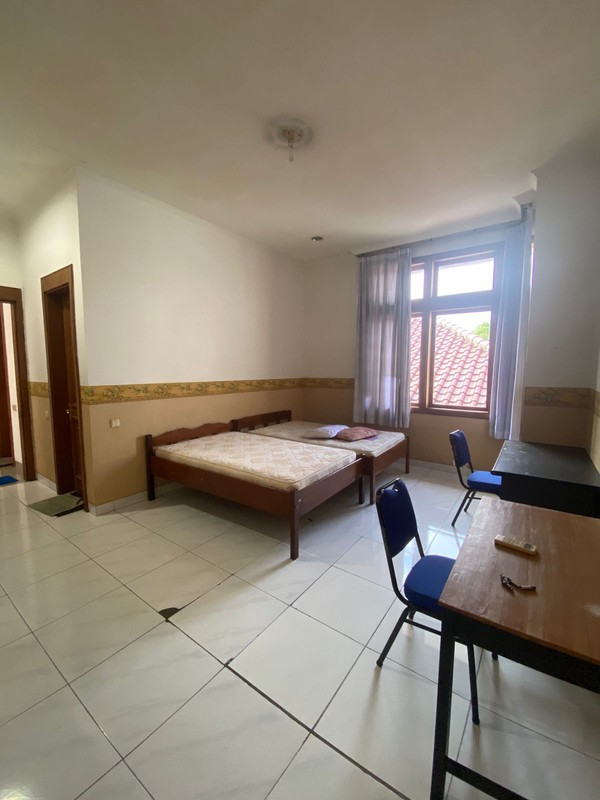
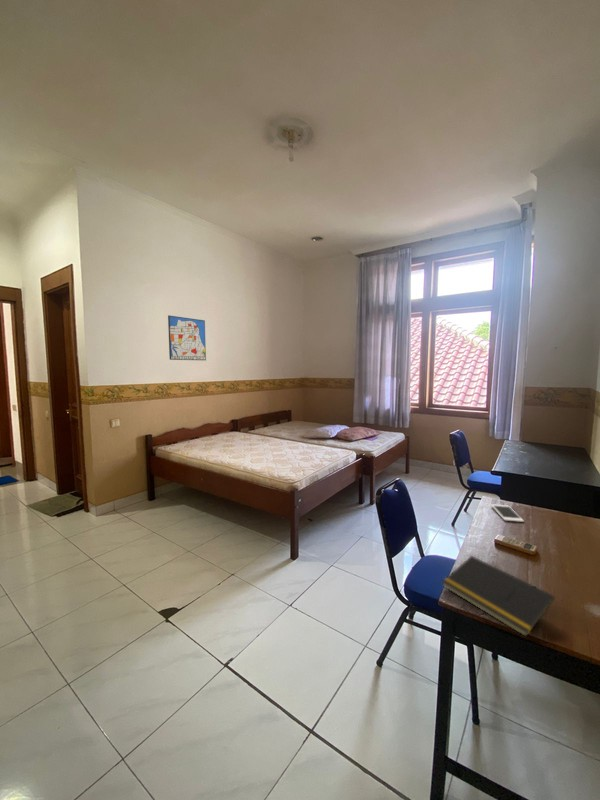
+ cell phone (506, 512)
+ notepad (495, 590)
+ wall art (188, 339)
